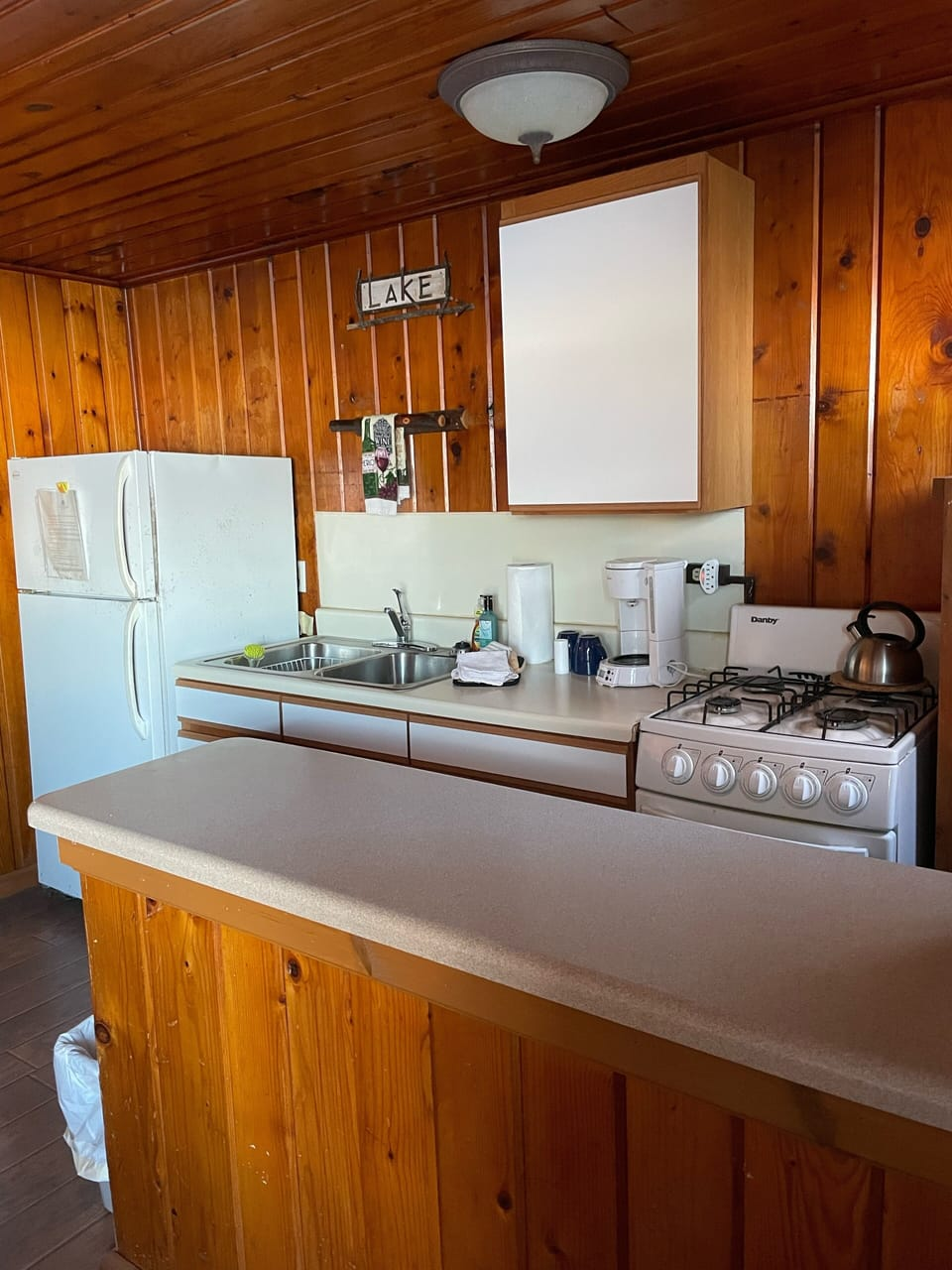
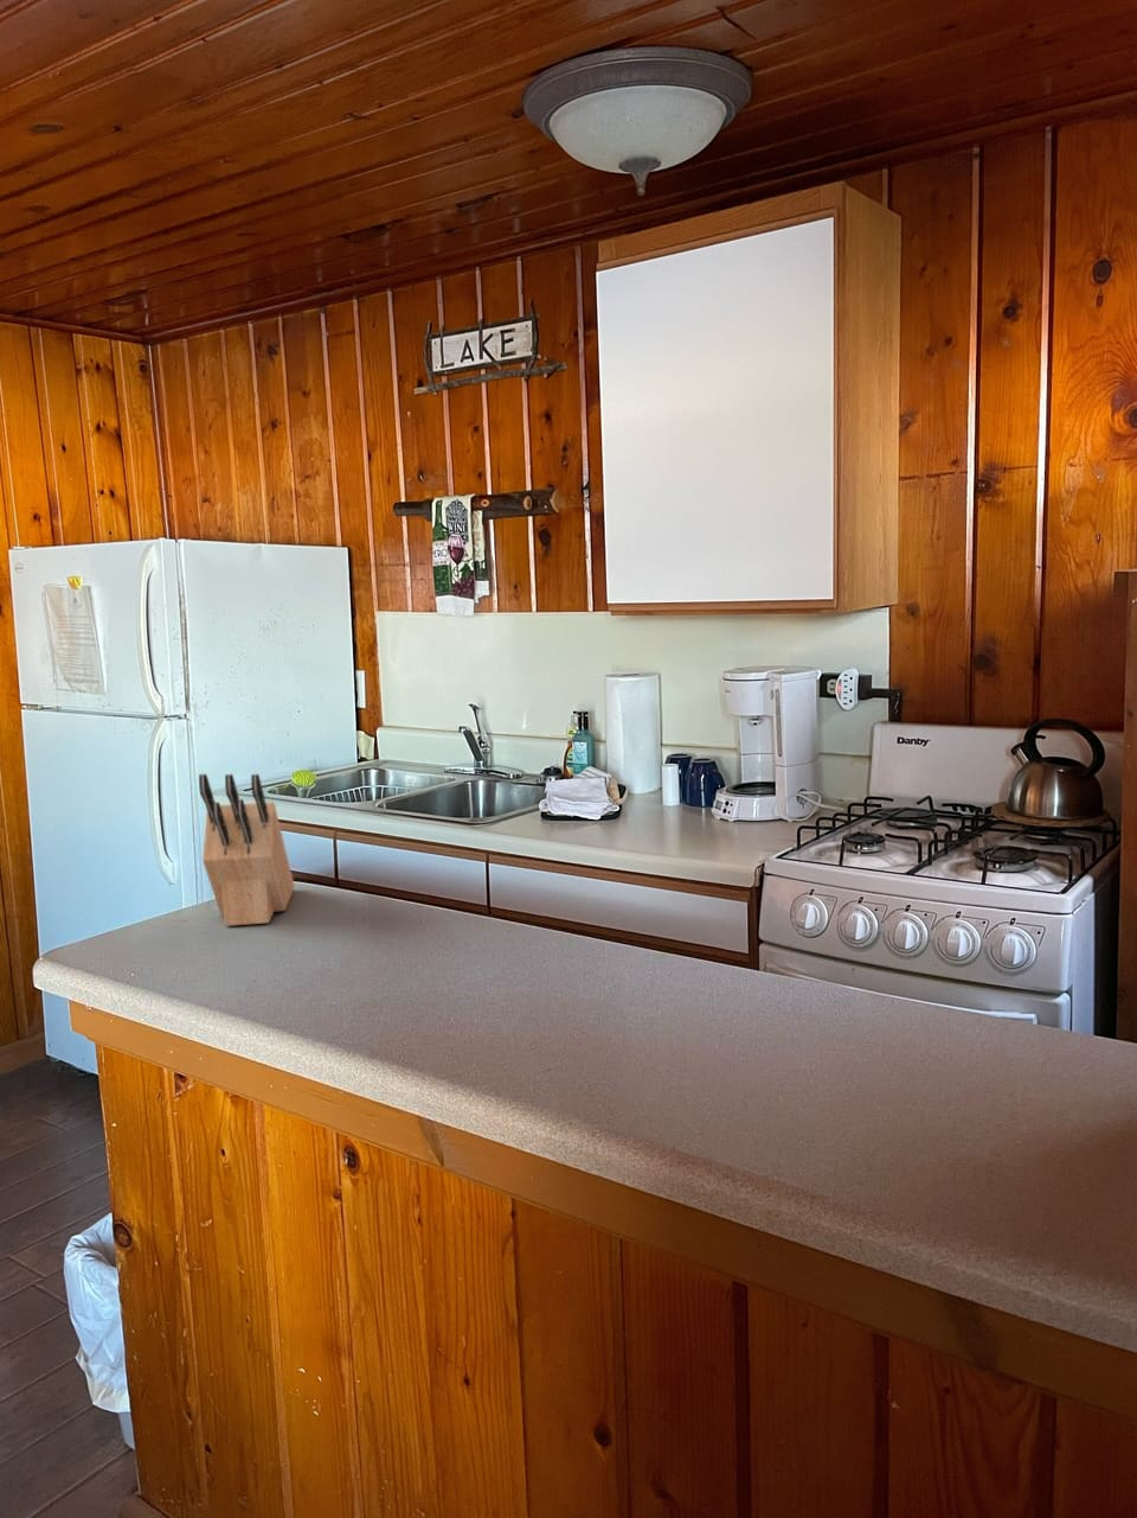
+ knife block (246, 838)
